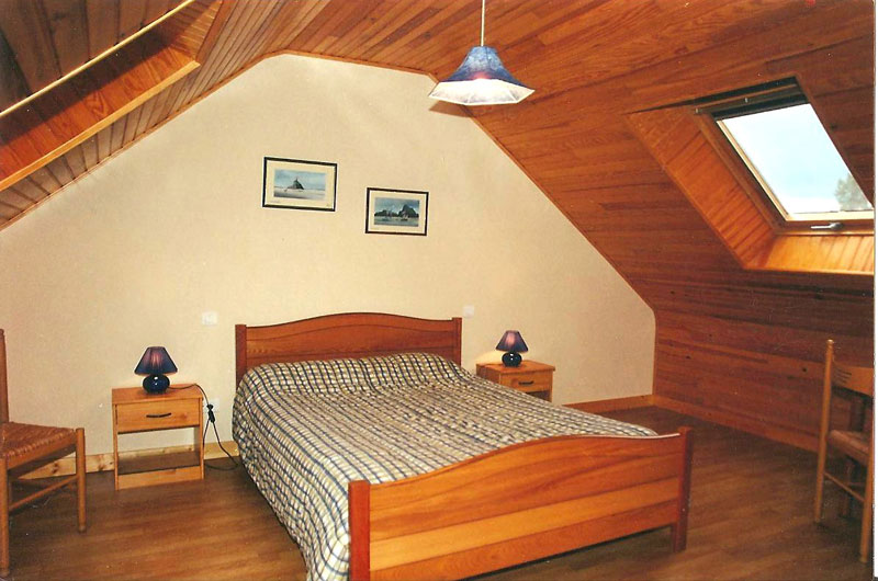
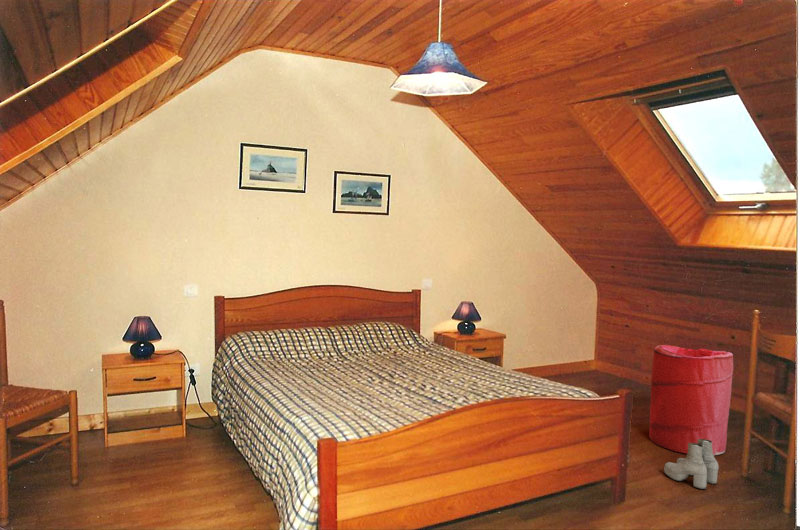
+ boots (691, 458)
+ laundry hamper (690, 395)
